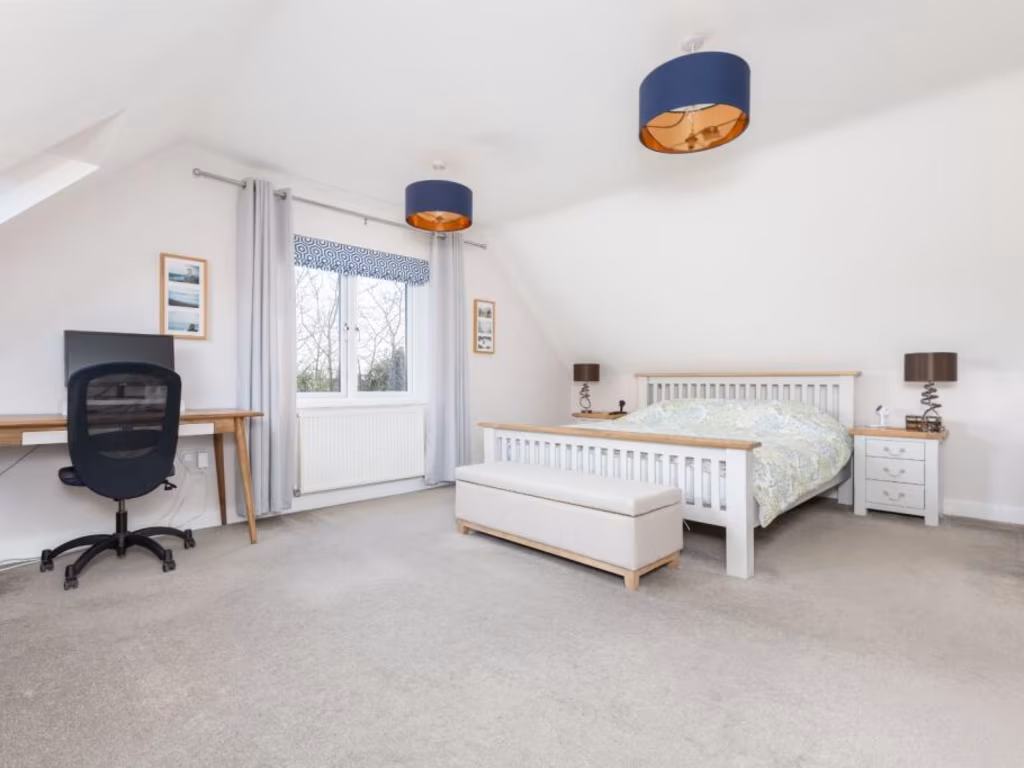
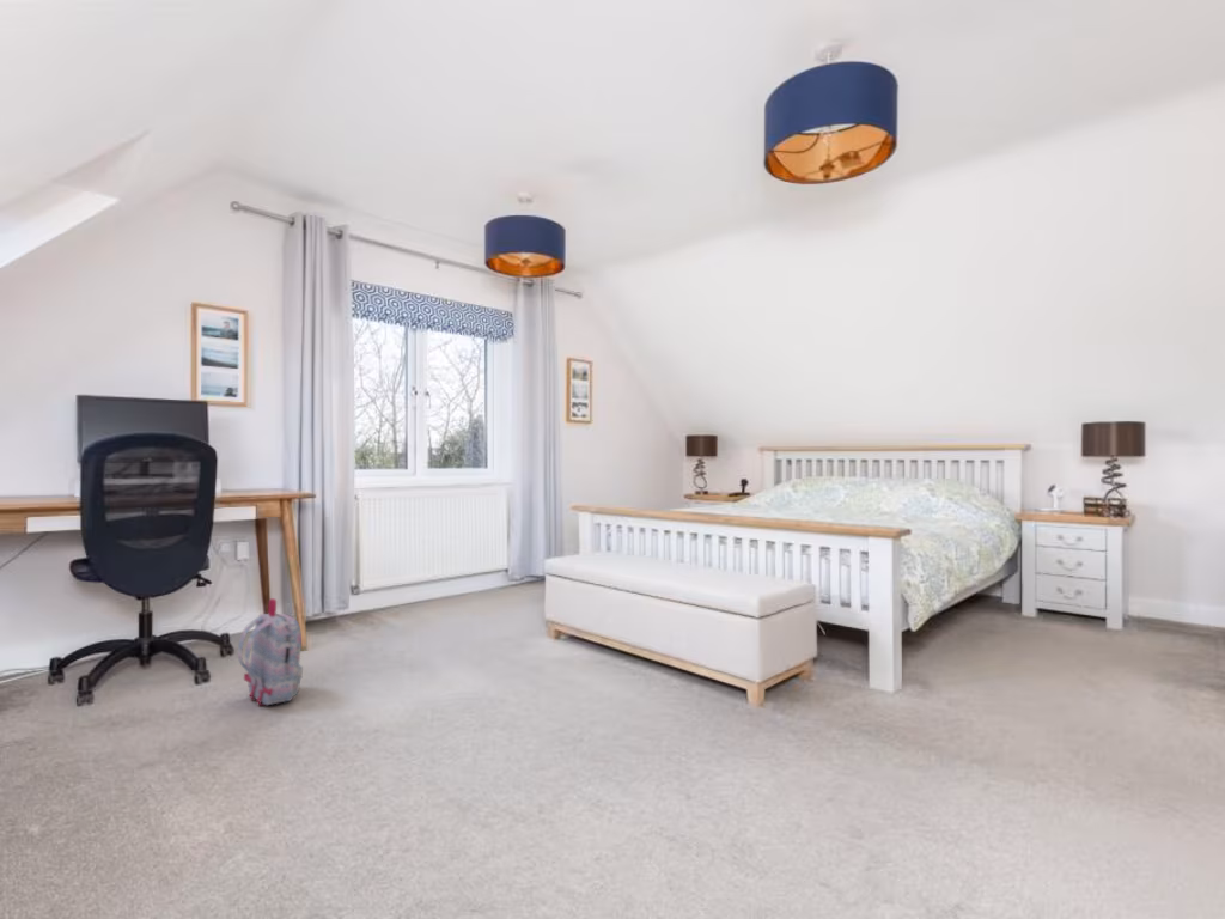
+ backpack (268, 649)
